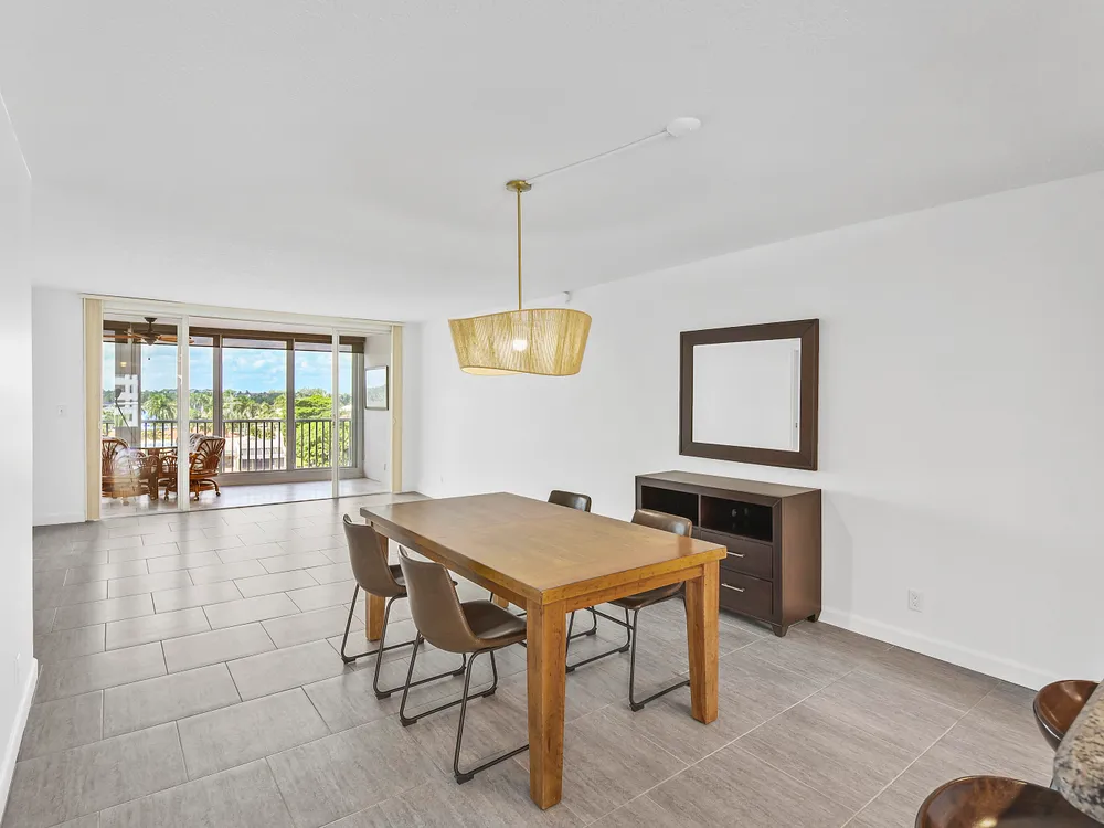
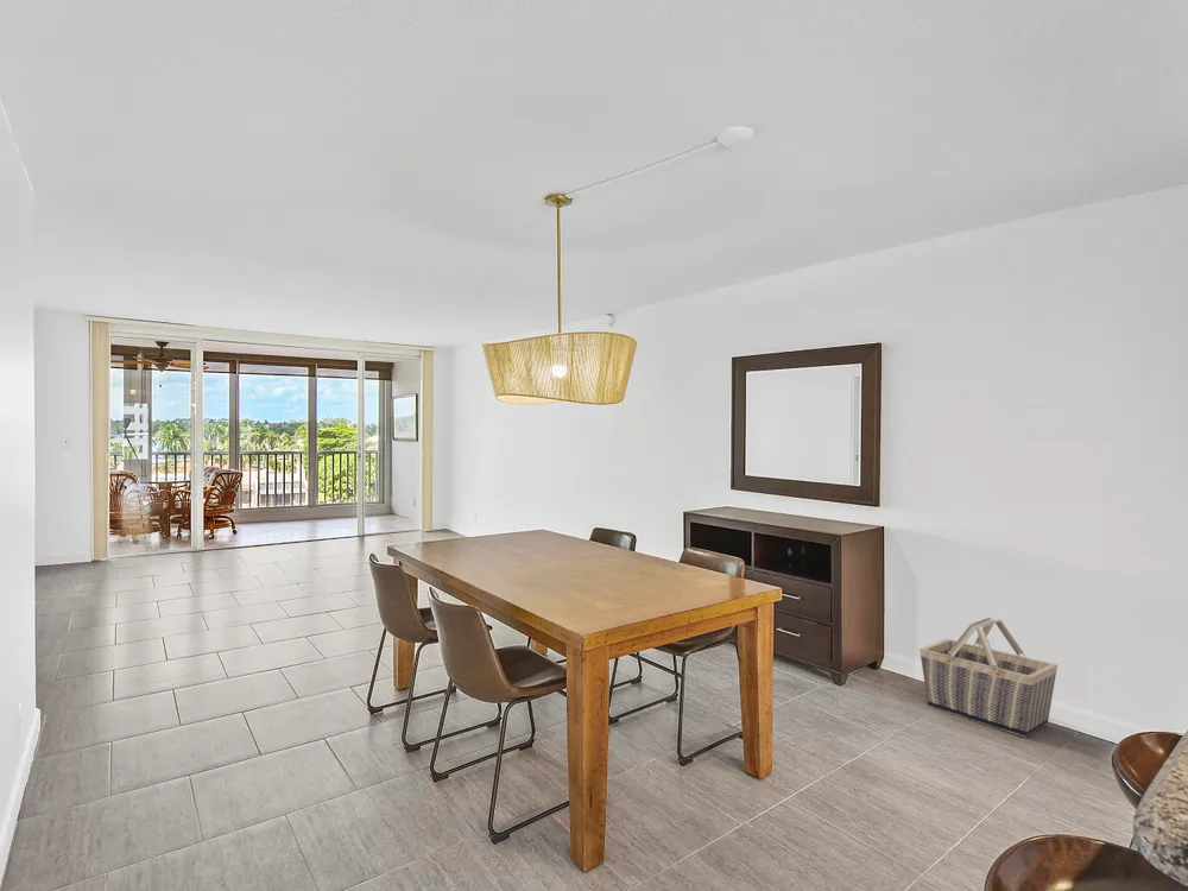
+ basket (985, 668)
